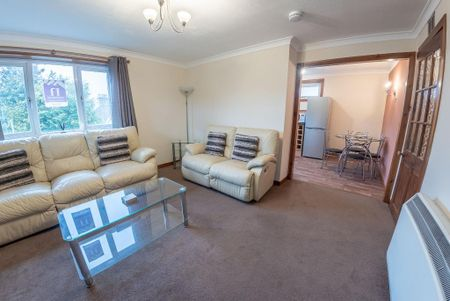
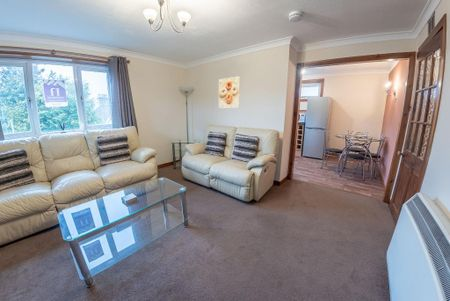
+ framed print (228, 93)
